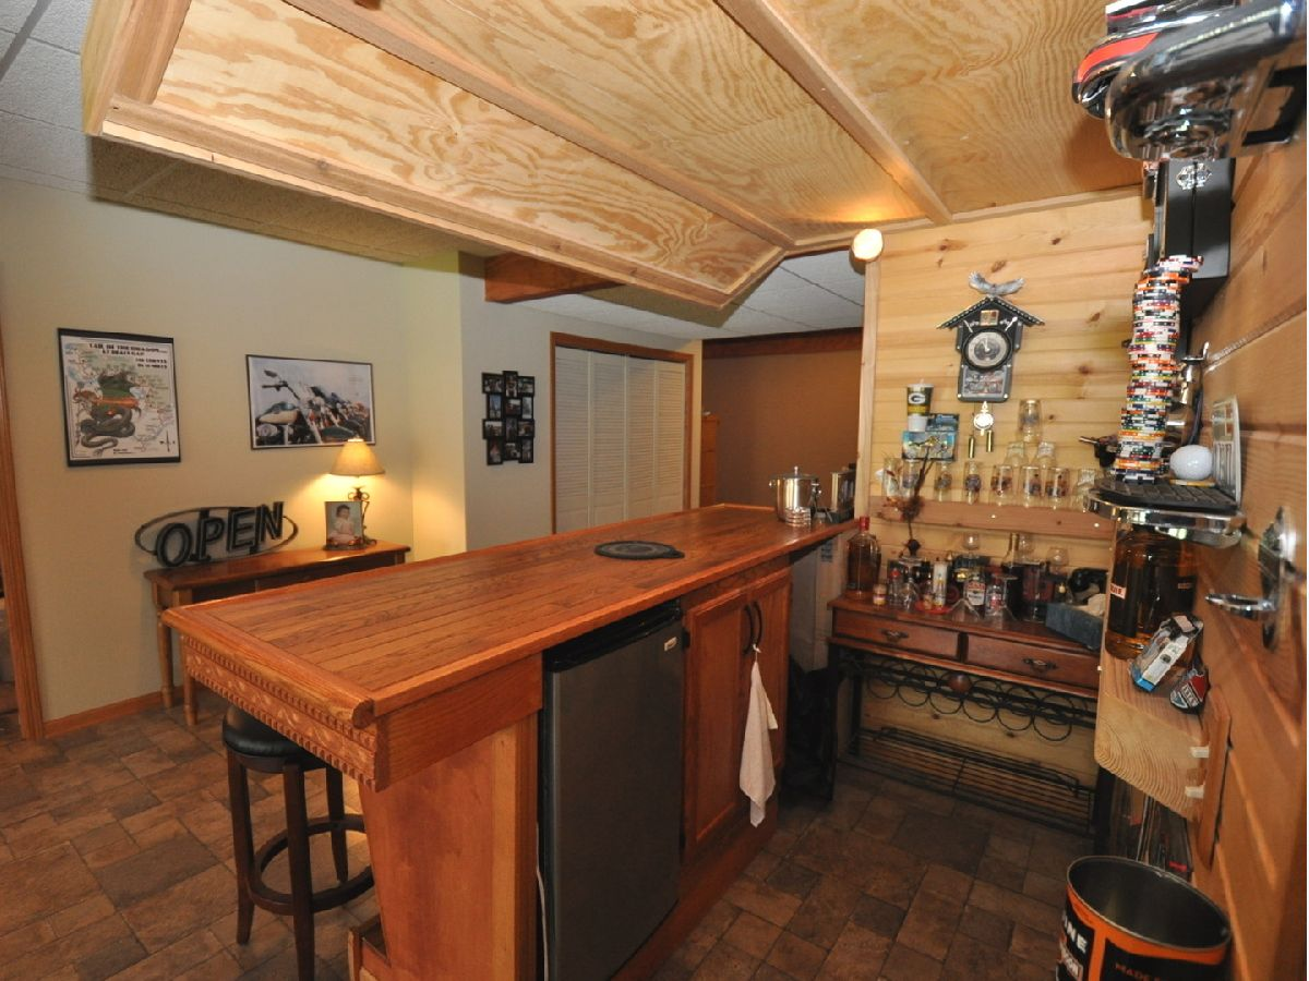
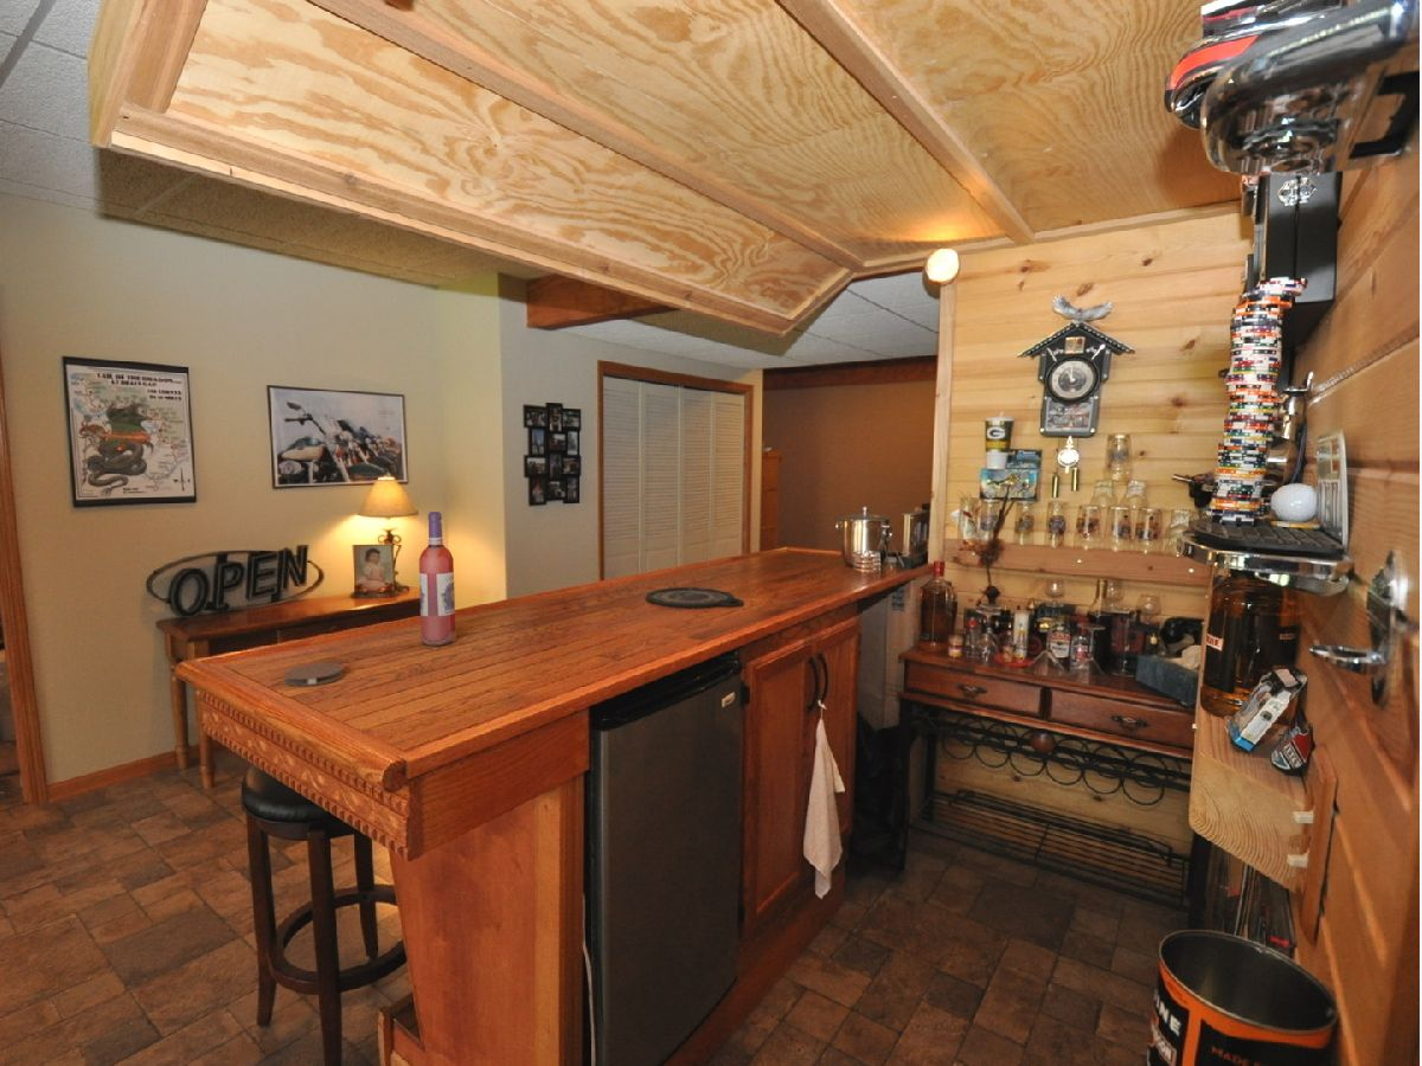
+ coaster (314, 674)
+ wine bottle (436, 577)
